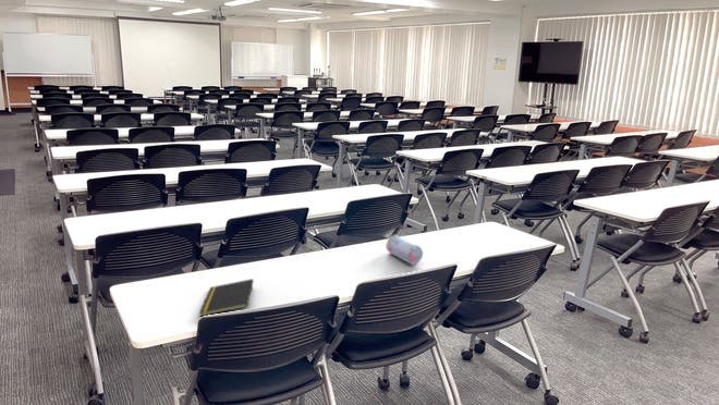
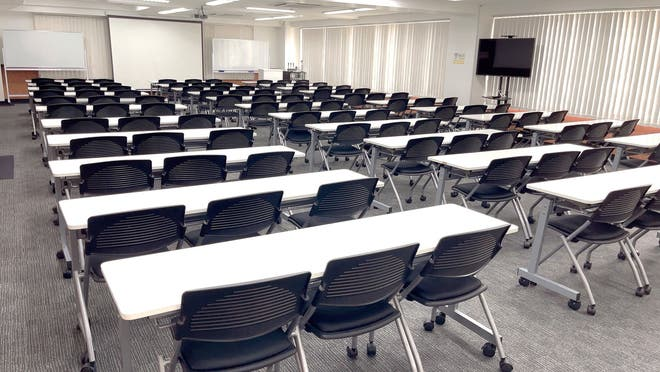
- pencil case (404, 248)
- notepad (228, 296)
